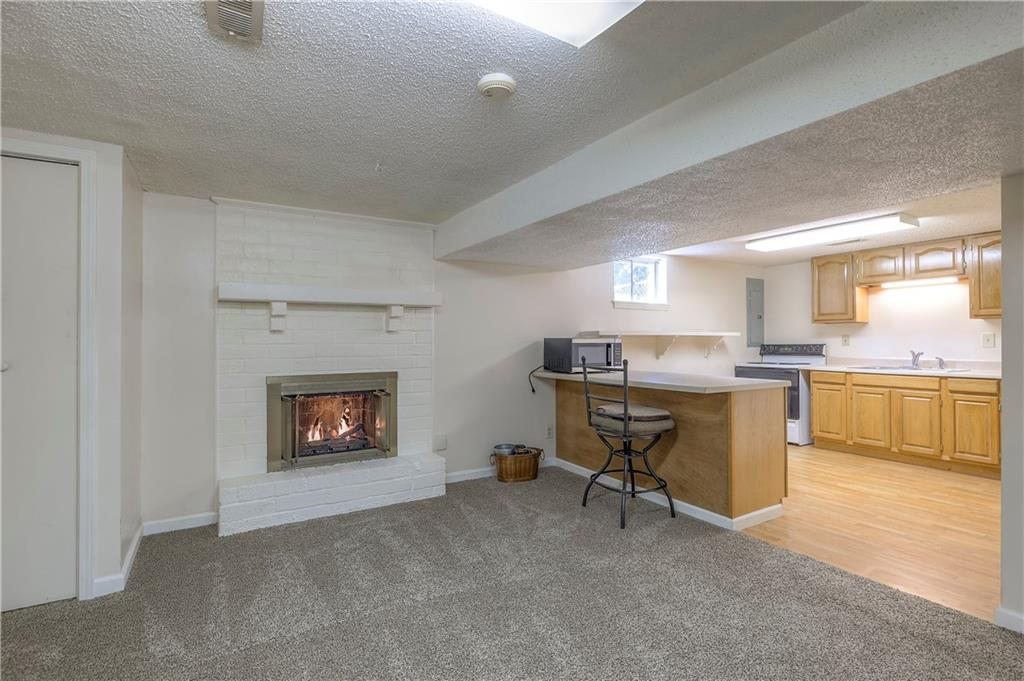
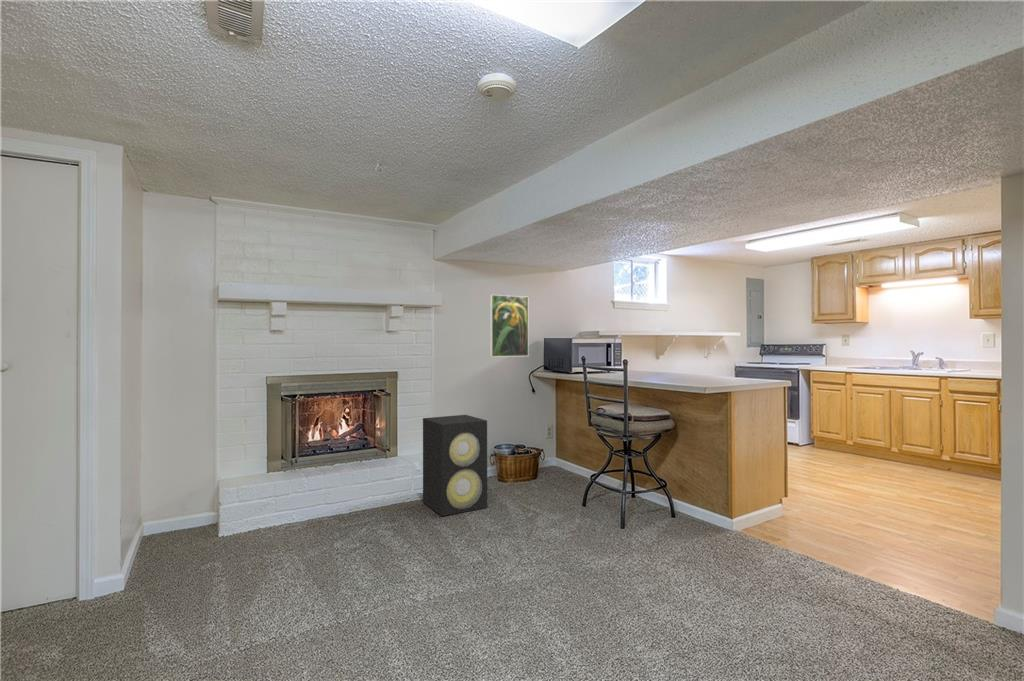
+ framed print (509, 326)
+ speaker (455, 462)
